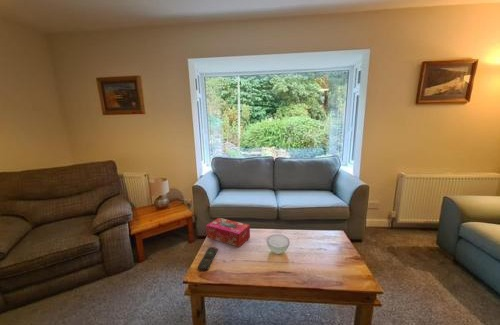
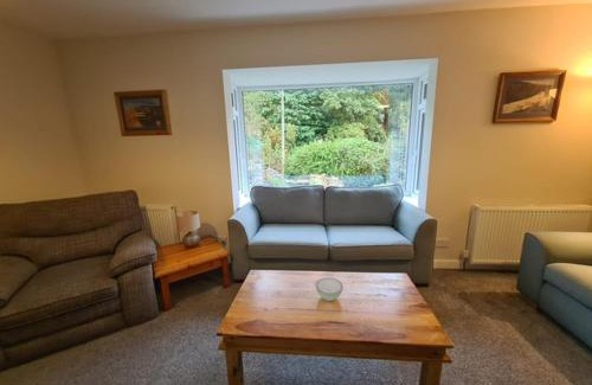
- remote control (208, 257)
- tissue box (228, 231)
